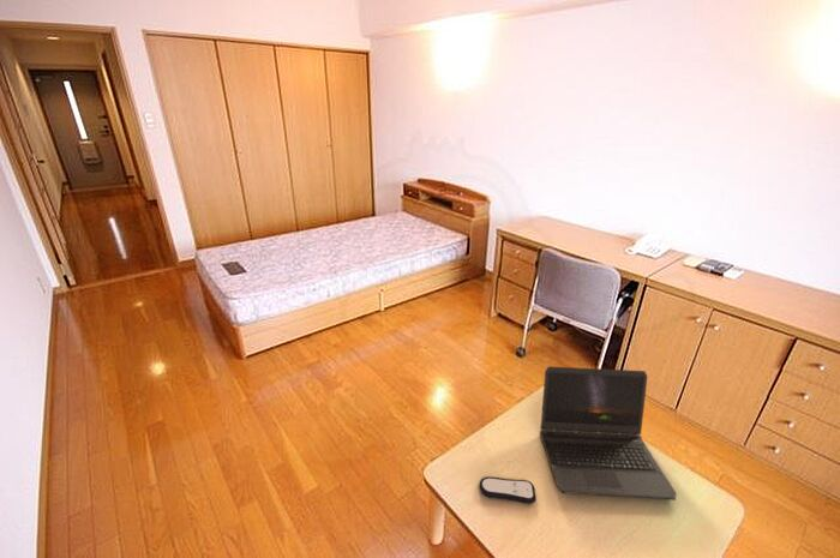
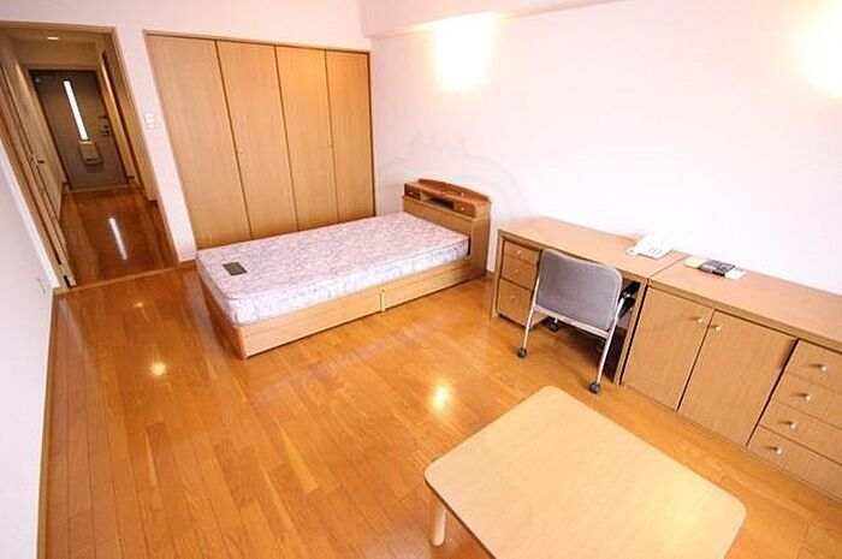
- remote control (506, 488)
- laptop computer (606, 428)
